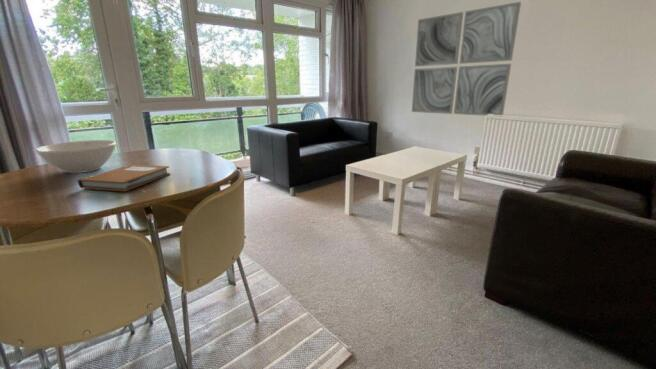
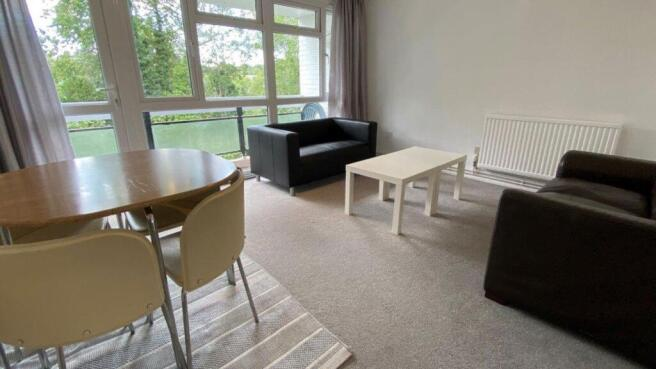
- wall art (457, 63)
- bowl (81, 157)
- notebook (128, 176)
